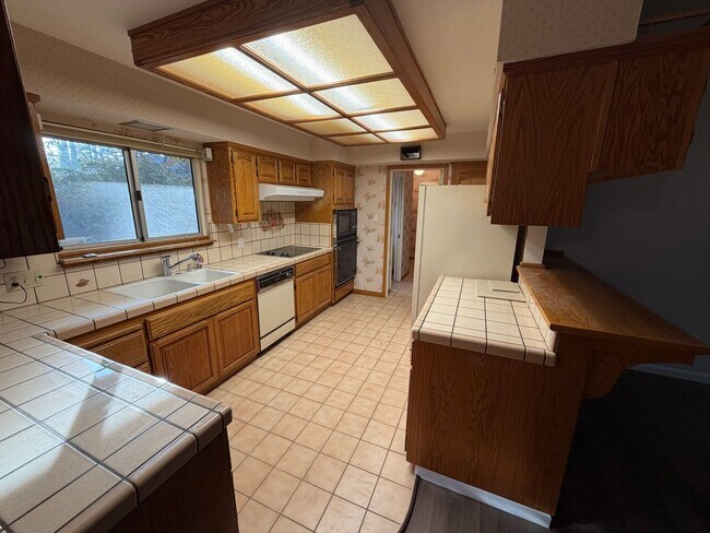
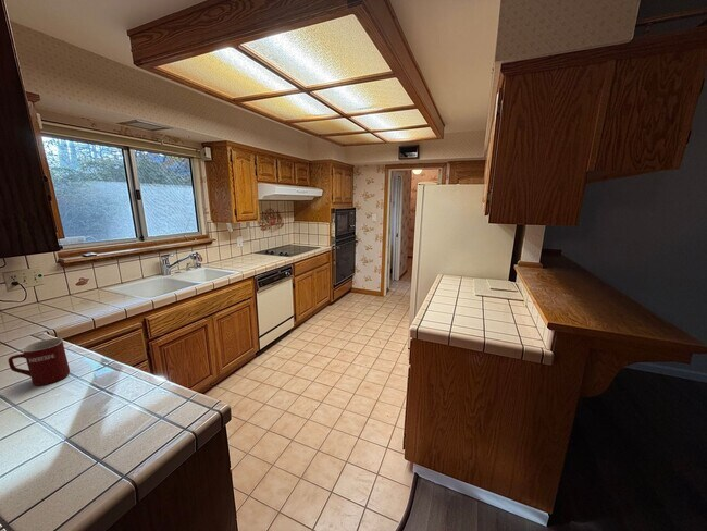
+ mug (39, 362)
